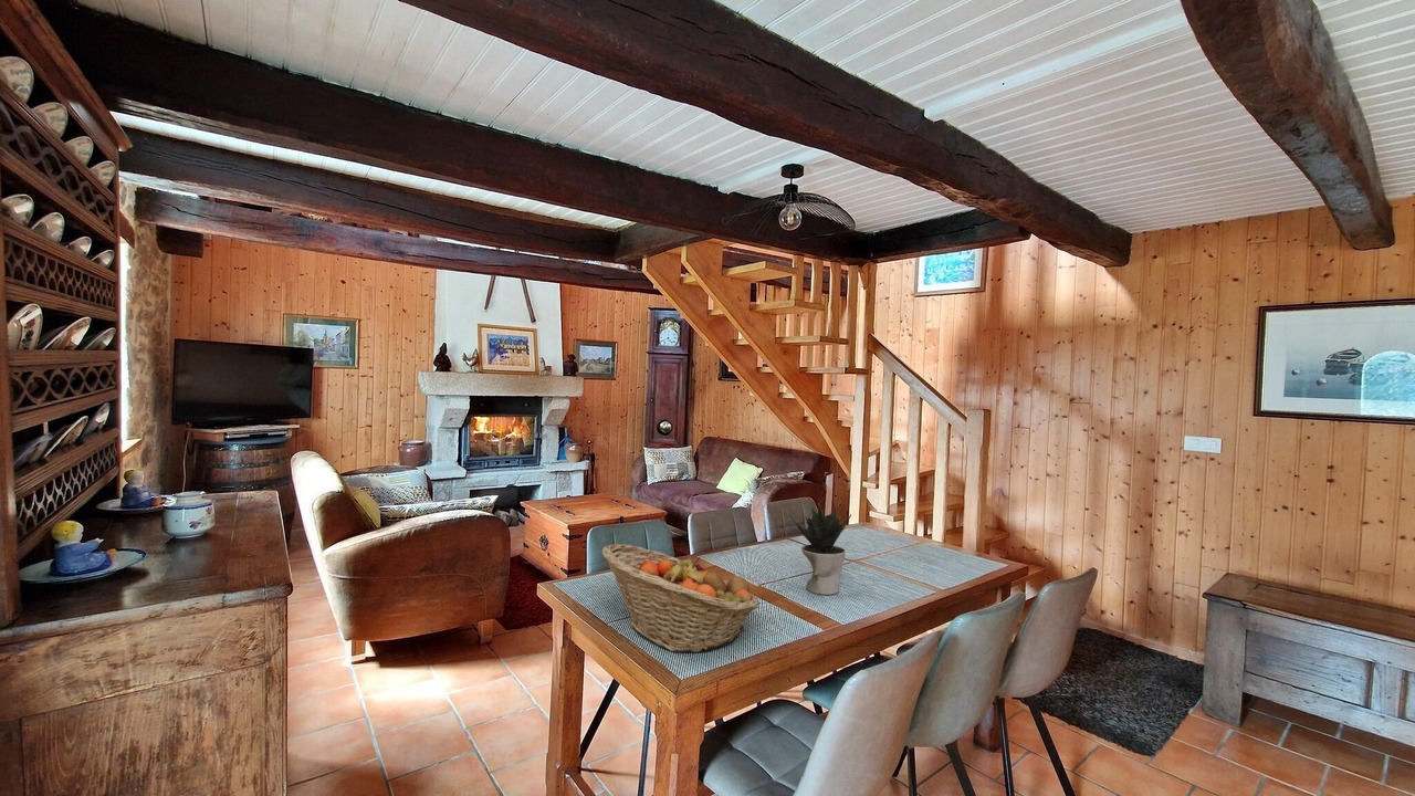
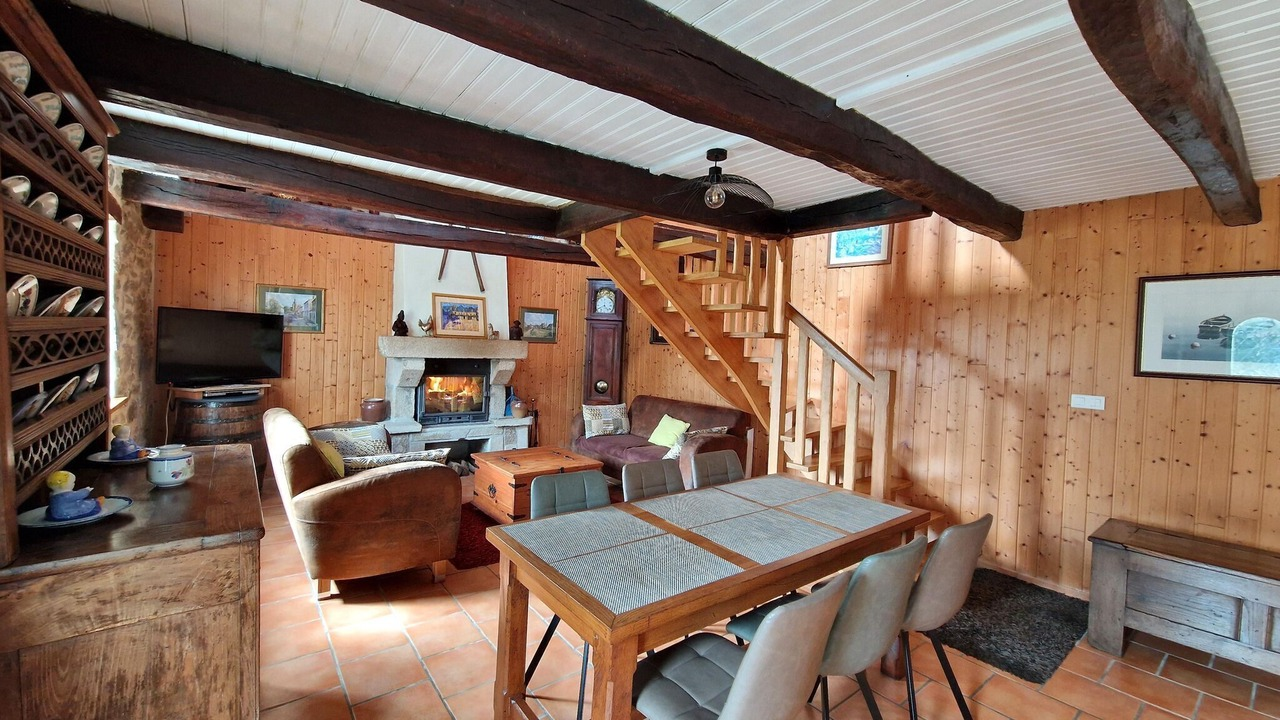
- fruit basket (678, 588)
- potted plant (821, 544)
